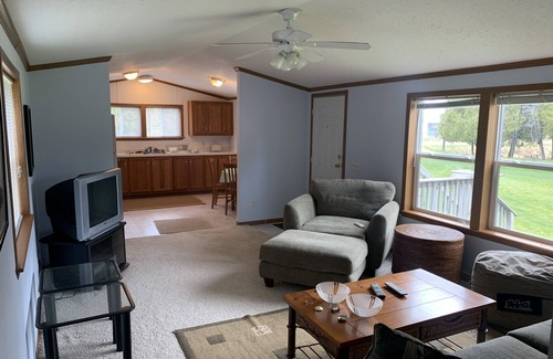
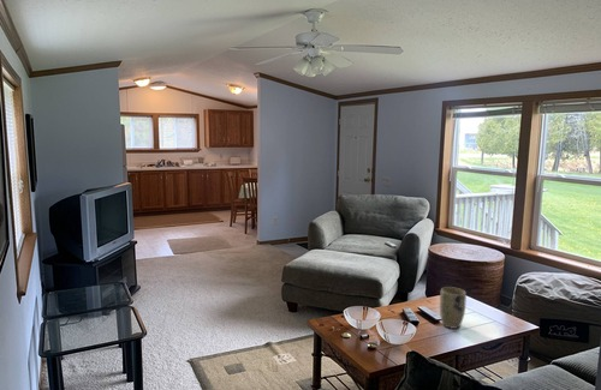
+ plant pot (452, 307)
